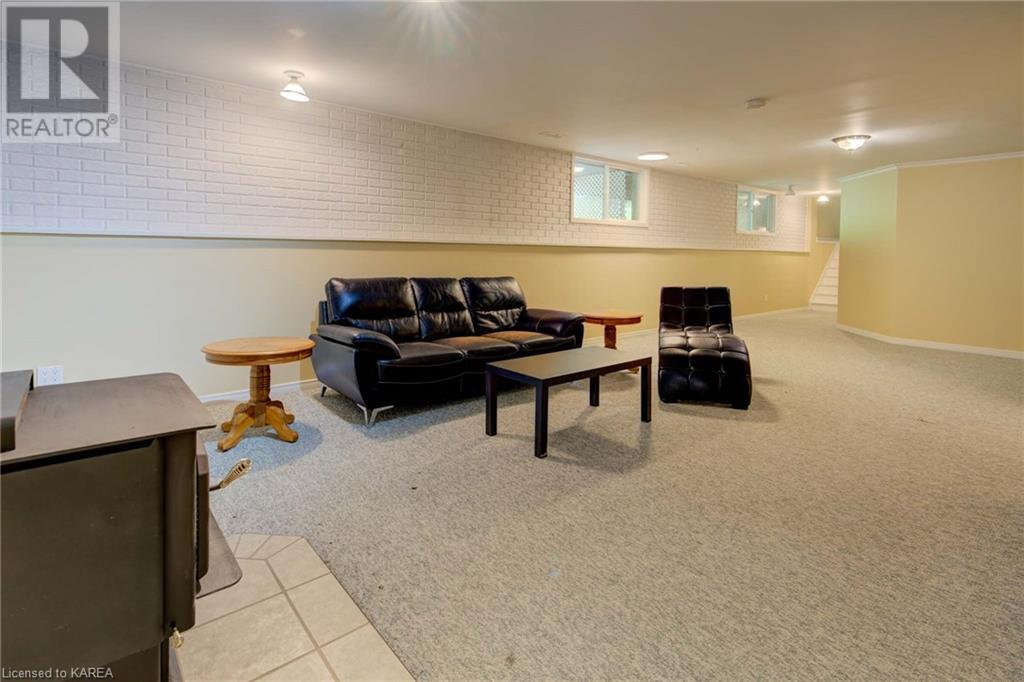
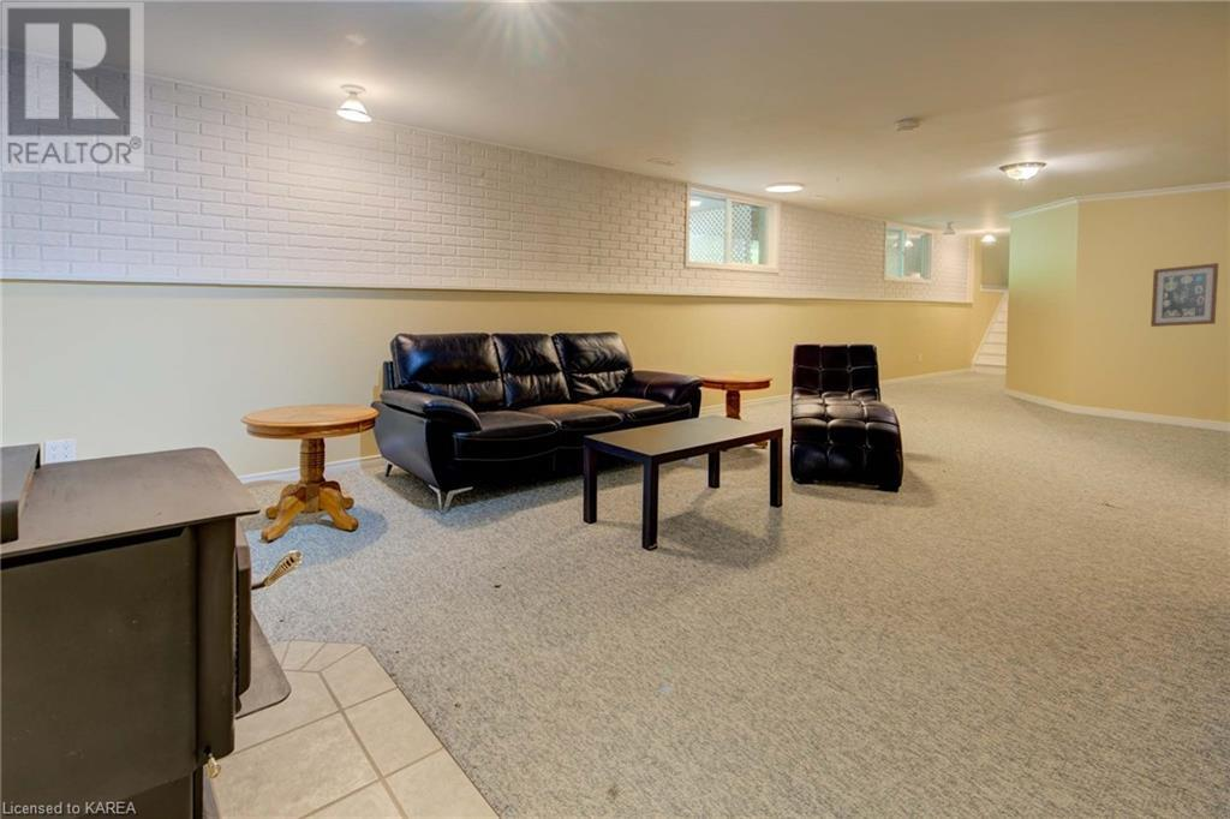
+ wall art (1183, 295)
